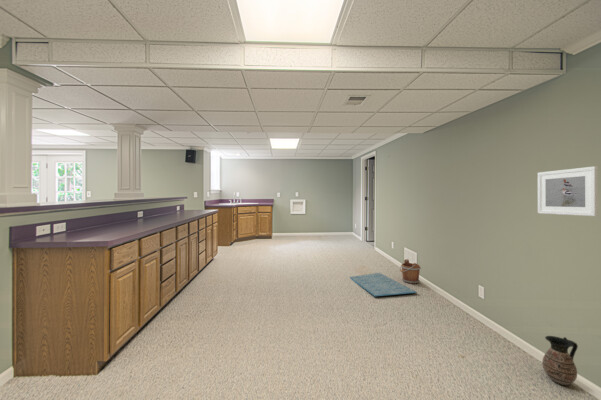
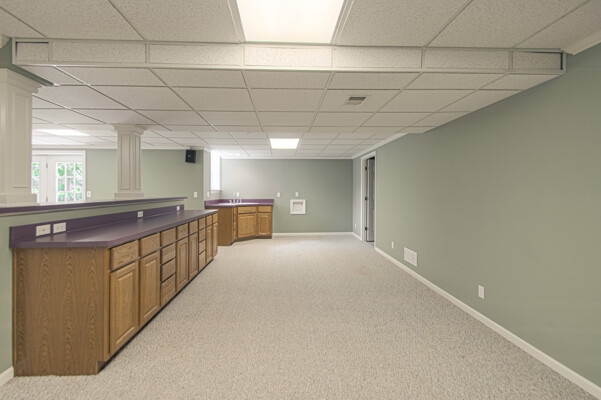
- ceramic jug (559, 359)
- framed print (564, 192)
- rug (372, 279)
- bucket (409, 271)
